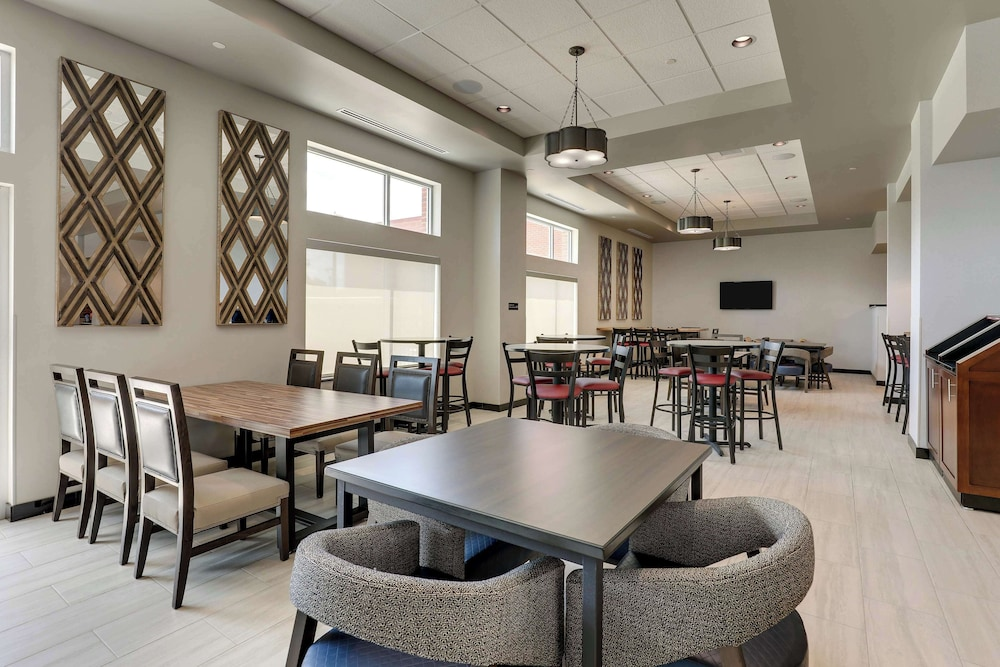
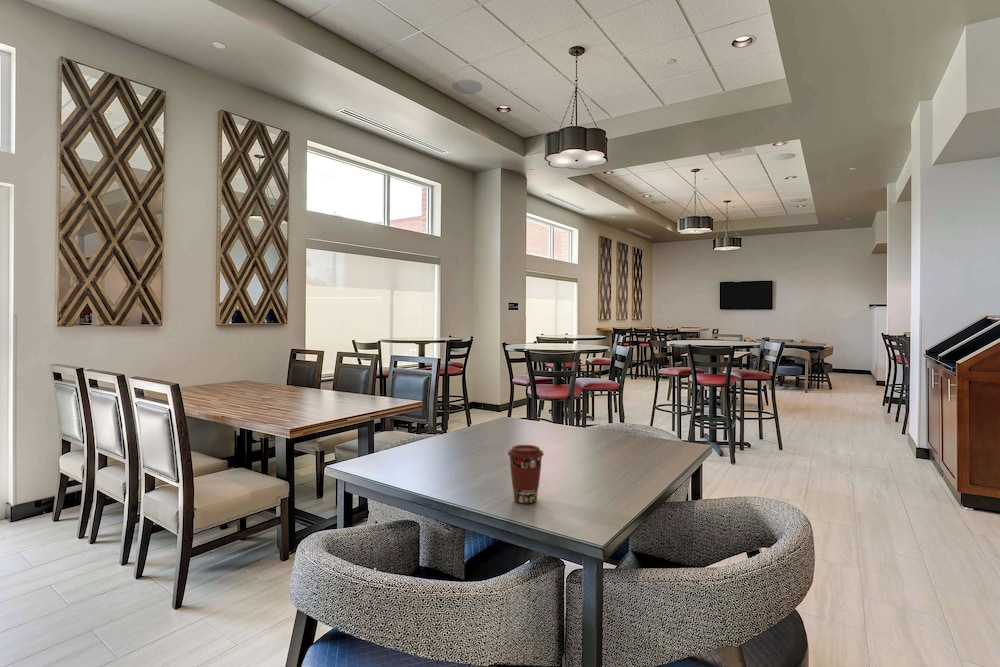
+ coffee cup (525, 473)
